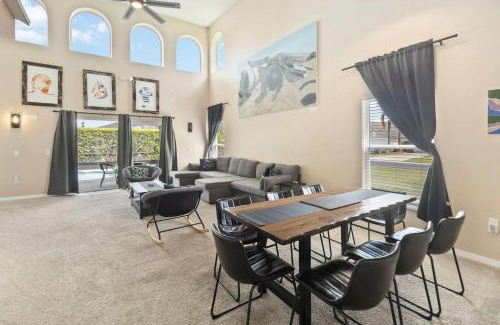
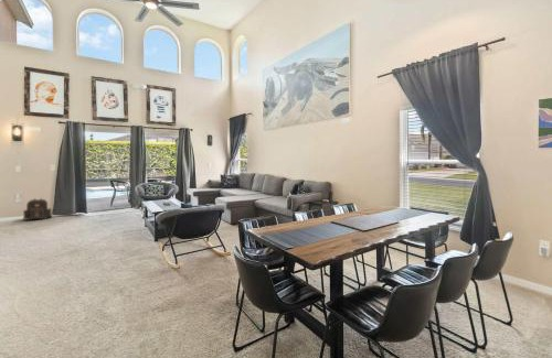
+ backpack (38, 208)
